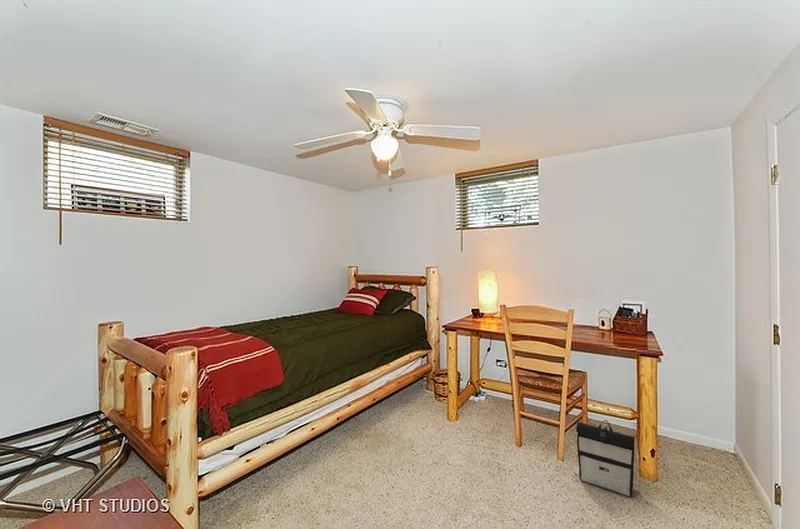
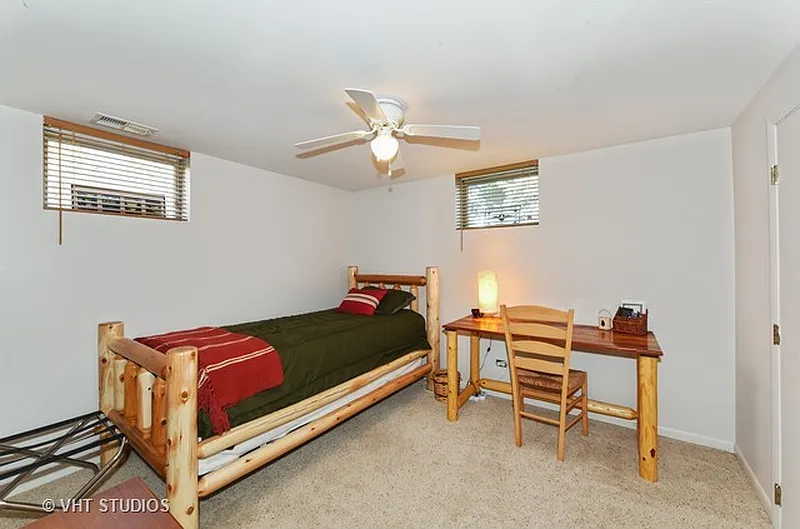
- backpack (605, 453)
